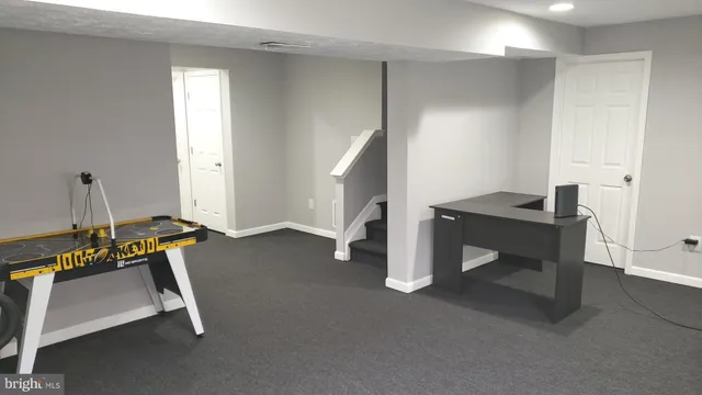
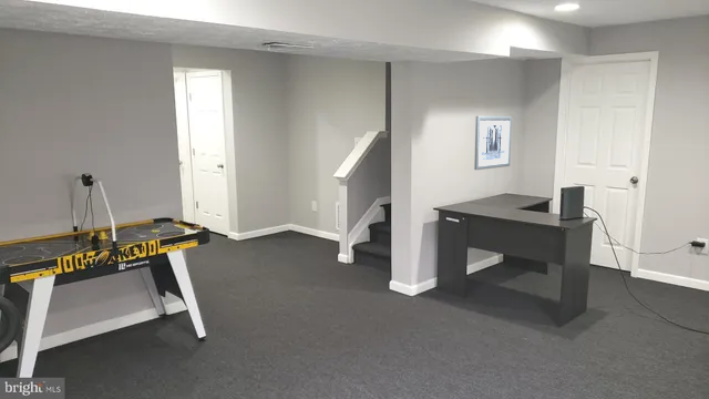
+ wall art (493, 142)
